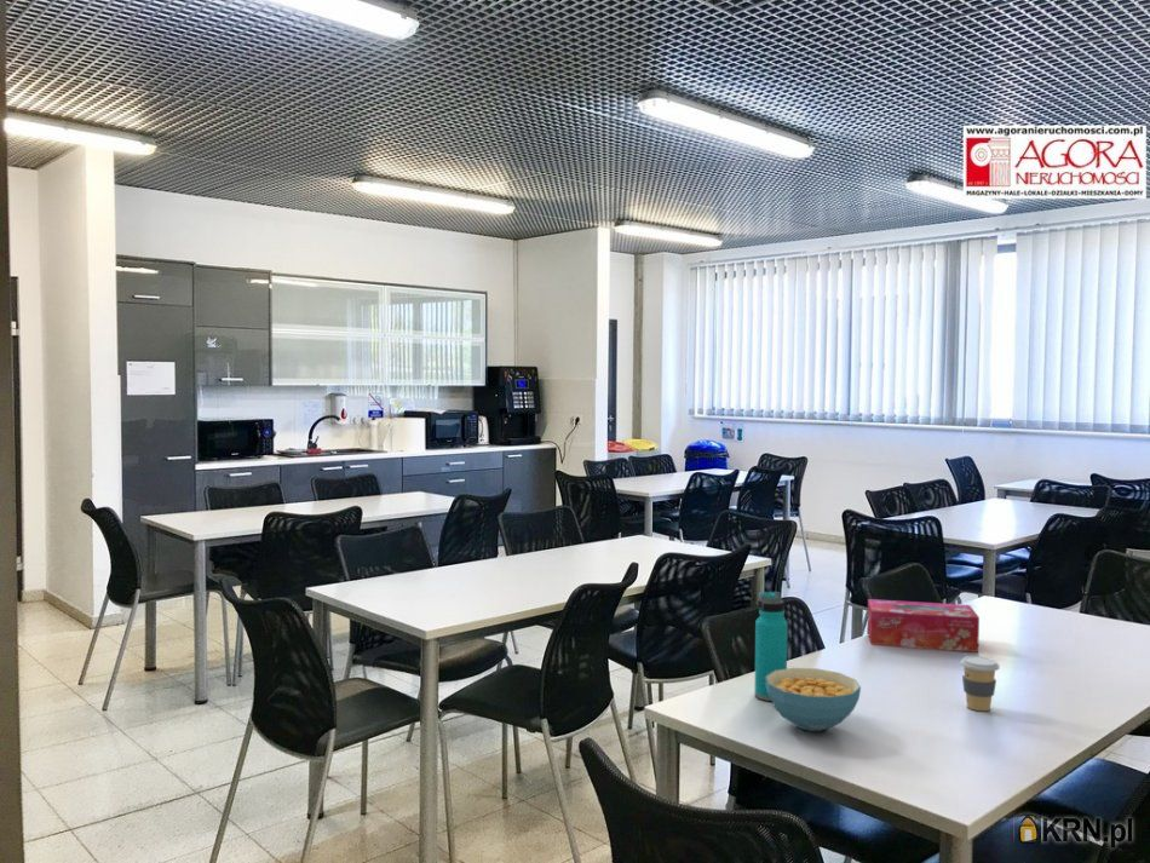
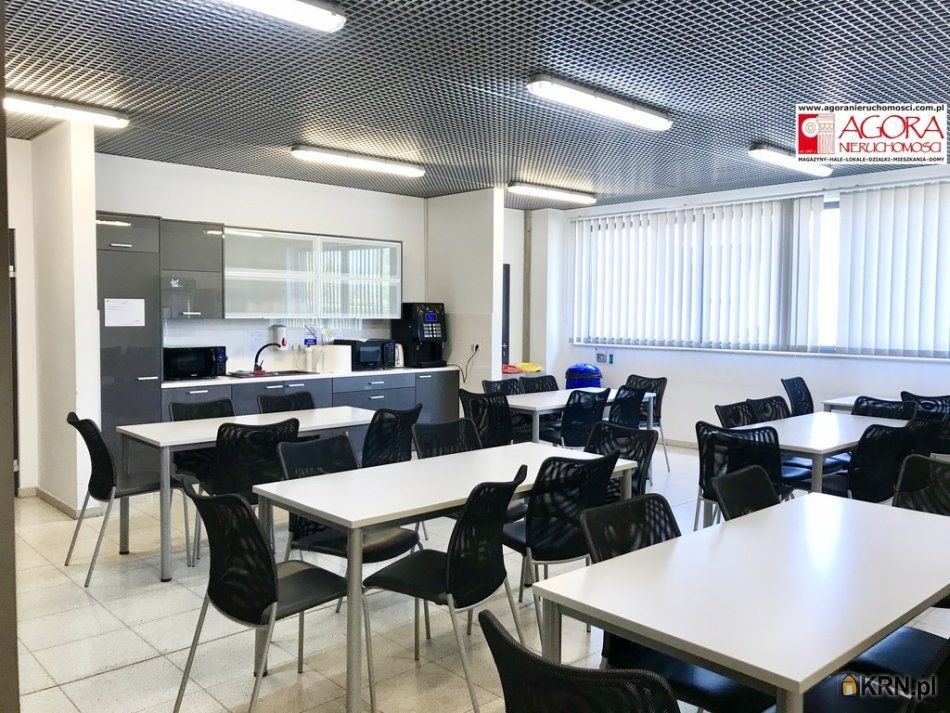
- cereal bowl (811, 703)
- water bottle (771, 644)
- tissue box (920, 625)
- coffee cup (979, 684)
